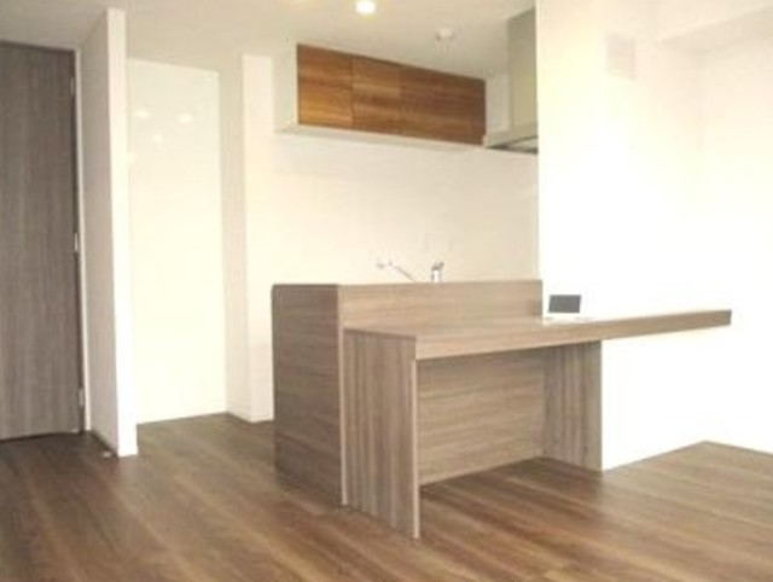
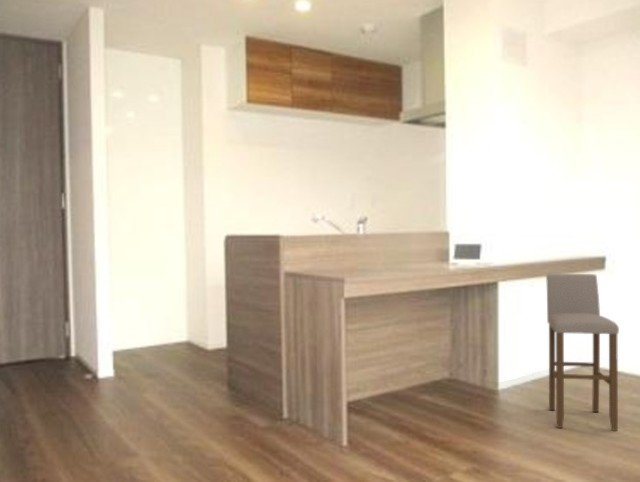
+ bar stool (593, 348)
